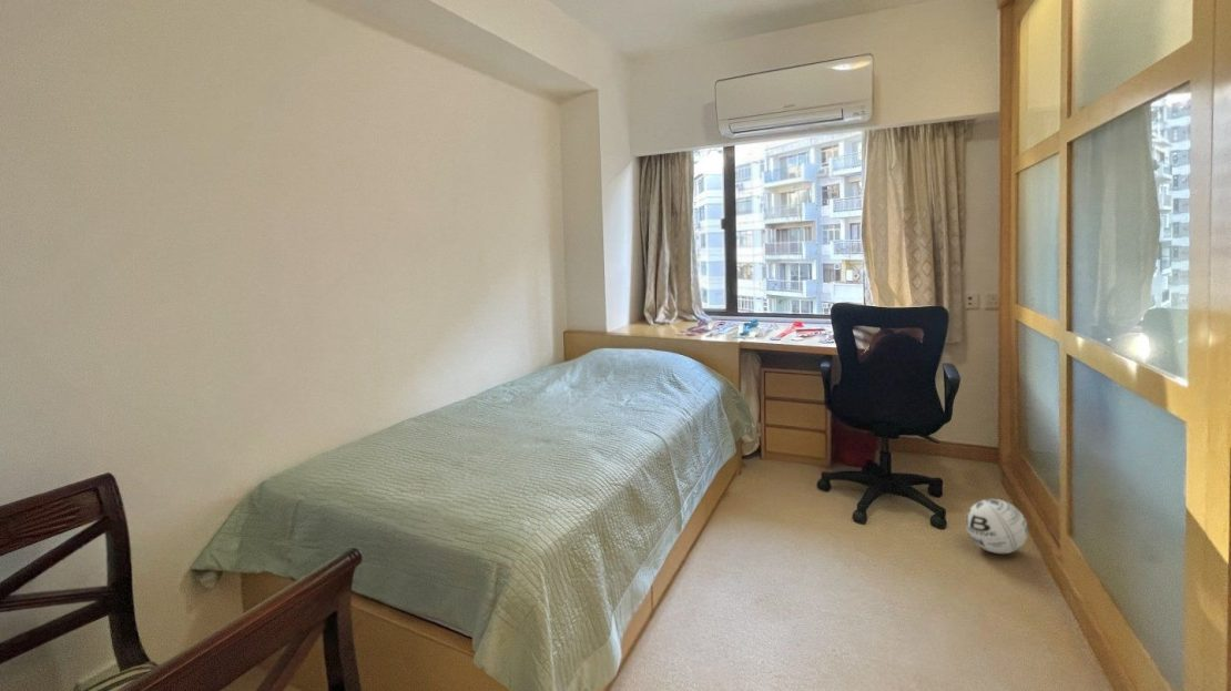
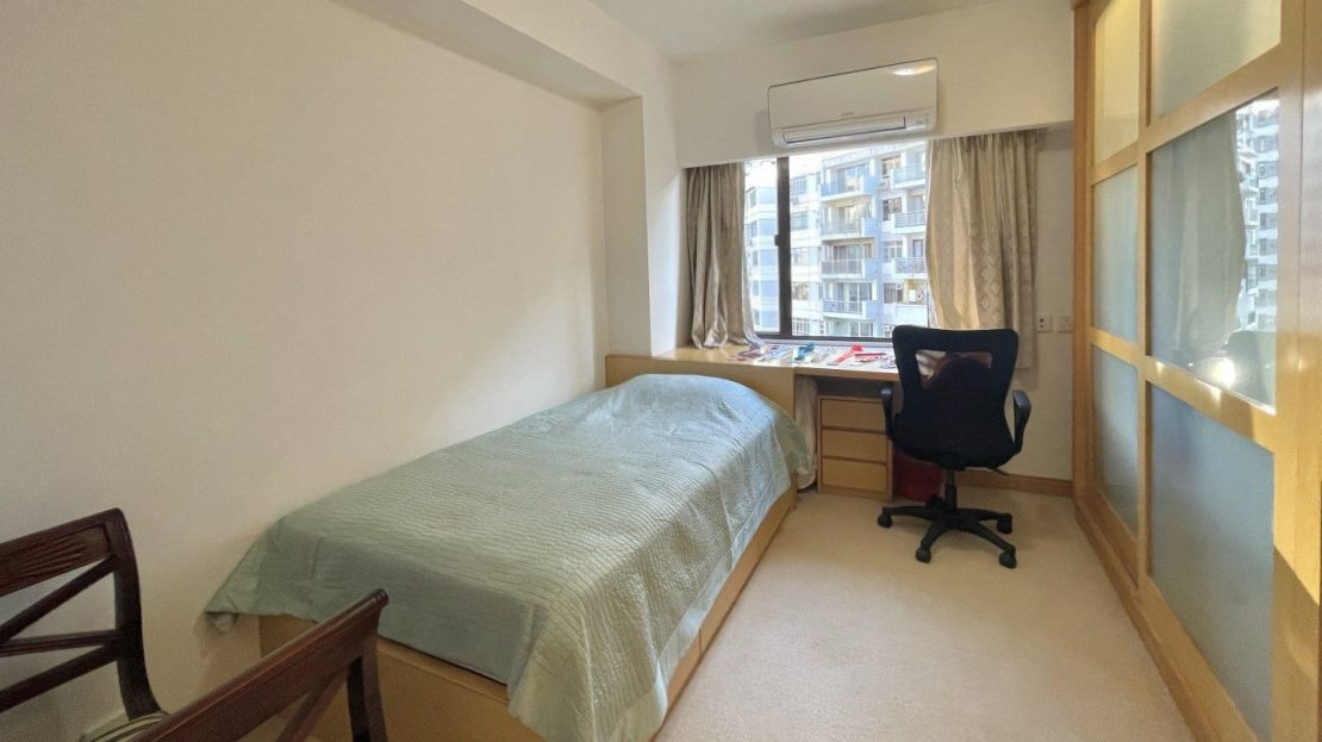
- ball (996, 526)
